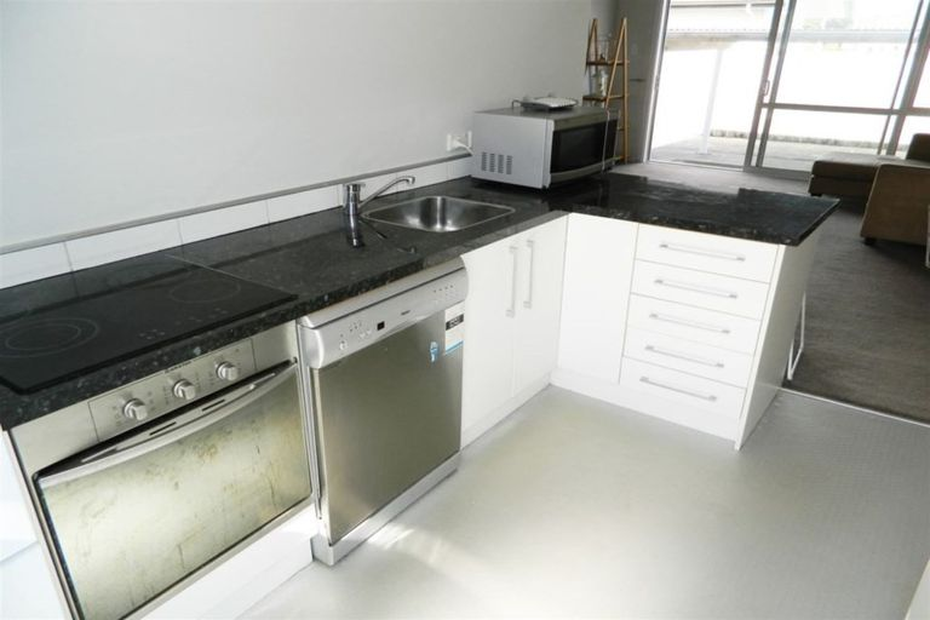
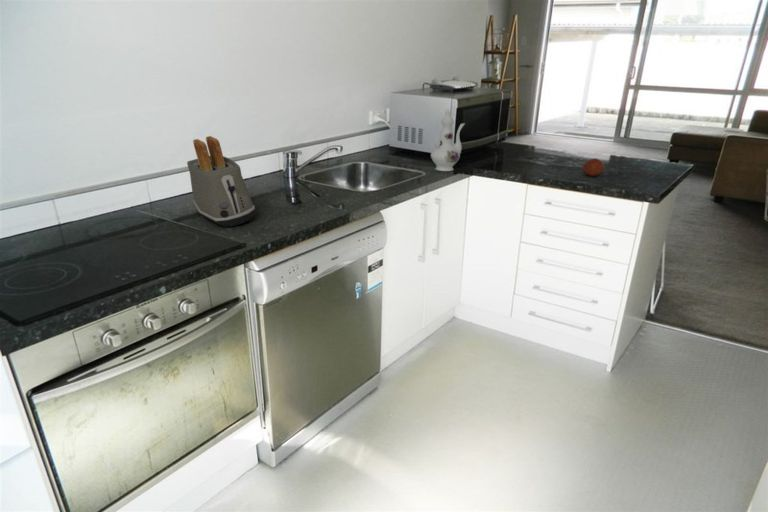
+ chinaware (449, 139)
+ toaster (220, 177)
+ fruit (593, 166)
